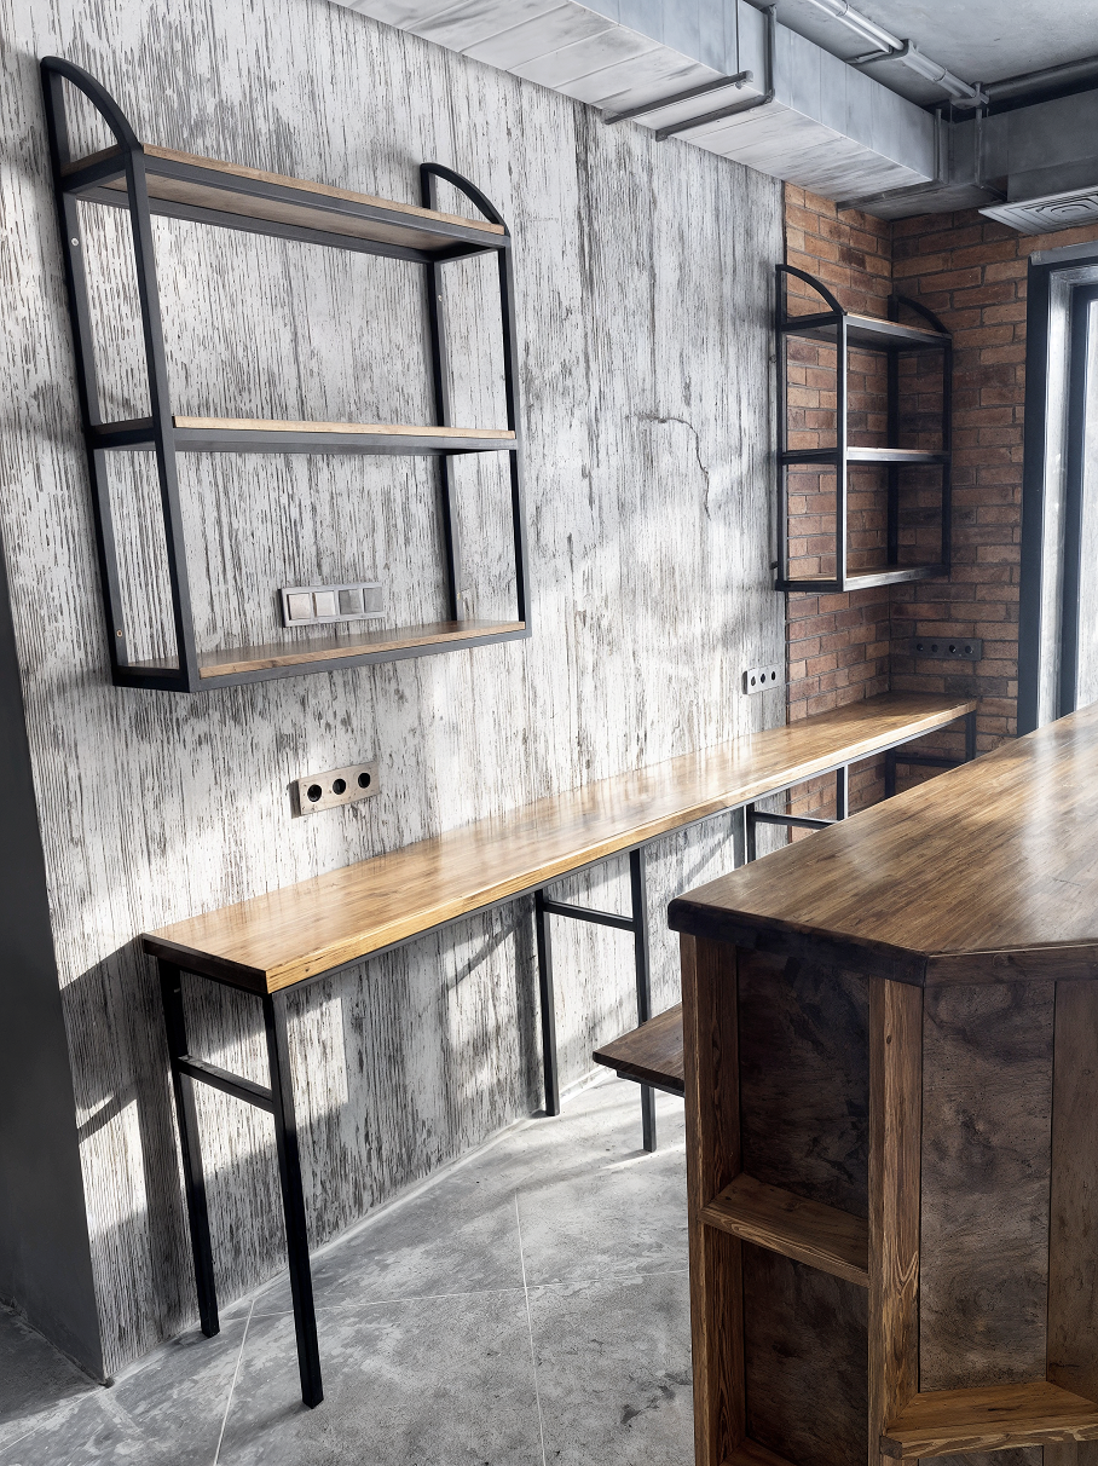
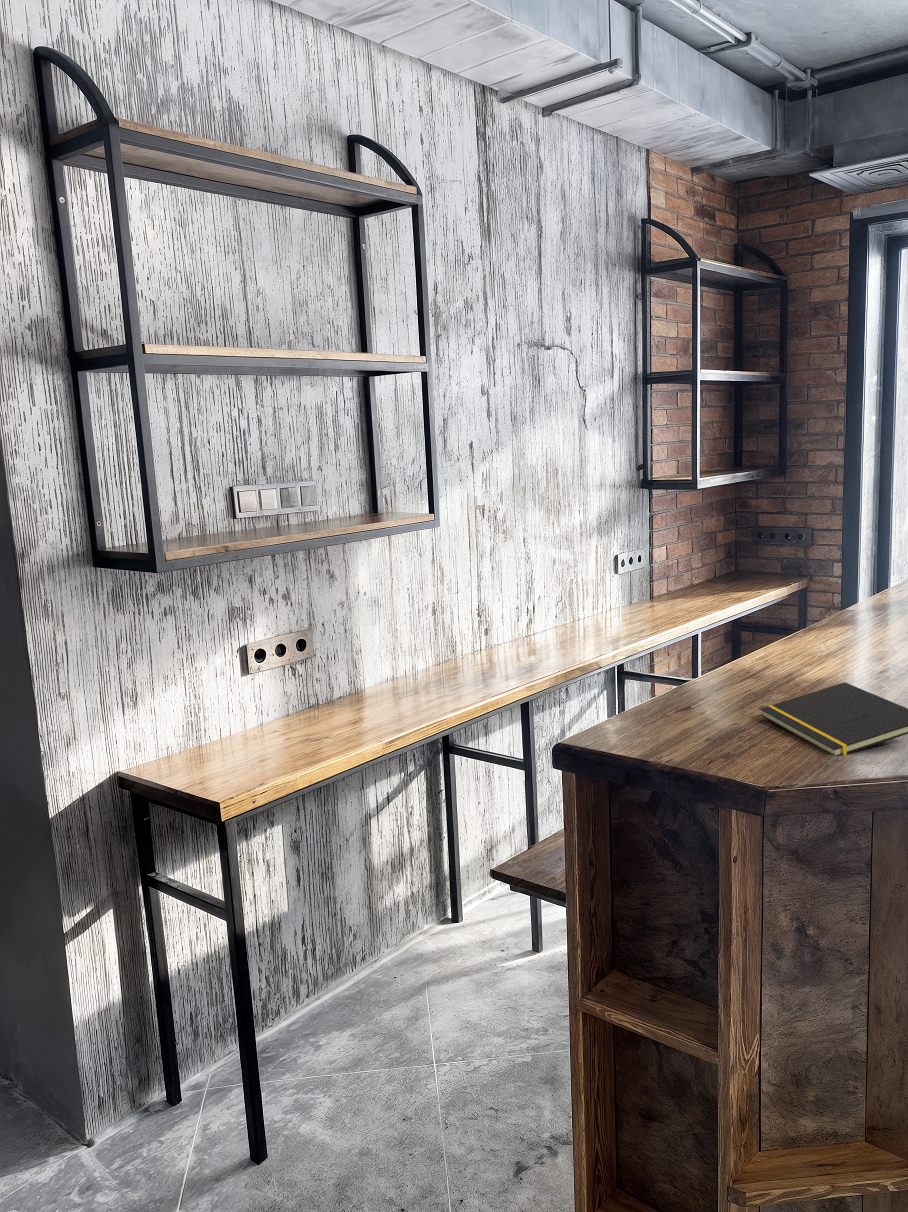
+ notepad (840, 716)
